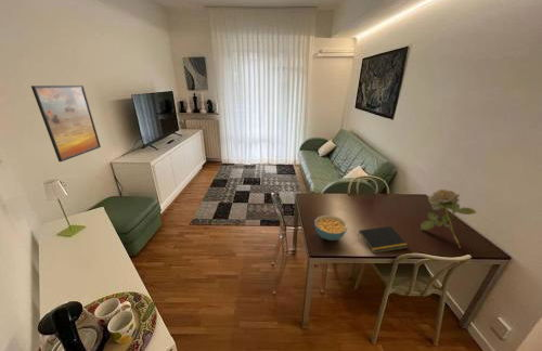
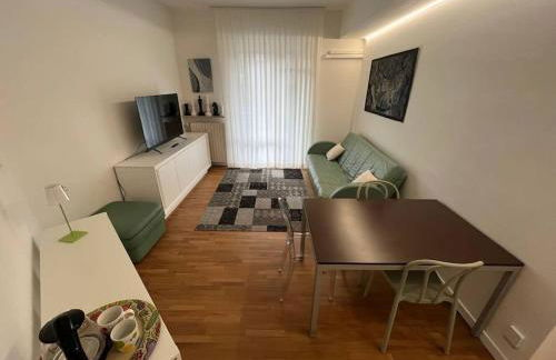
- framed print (72, 121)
- notepad (383, 238)
- flower (452, 214)
- cereal bowl (330, 230)
